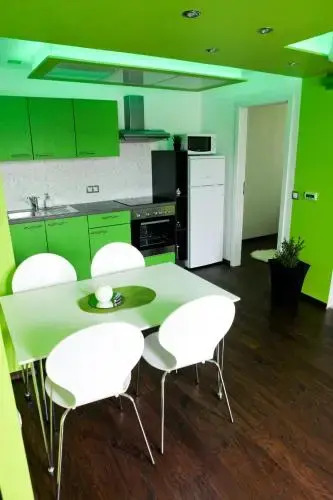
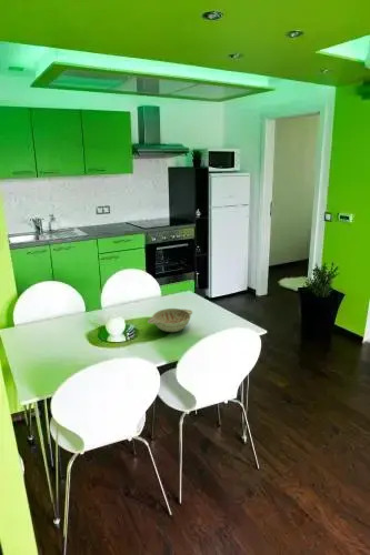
+ decorative bowl (171, 322)
